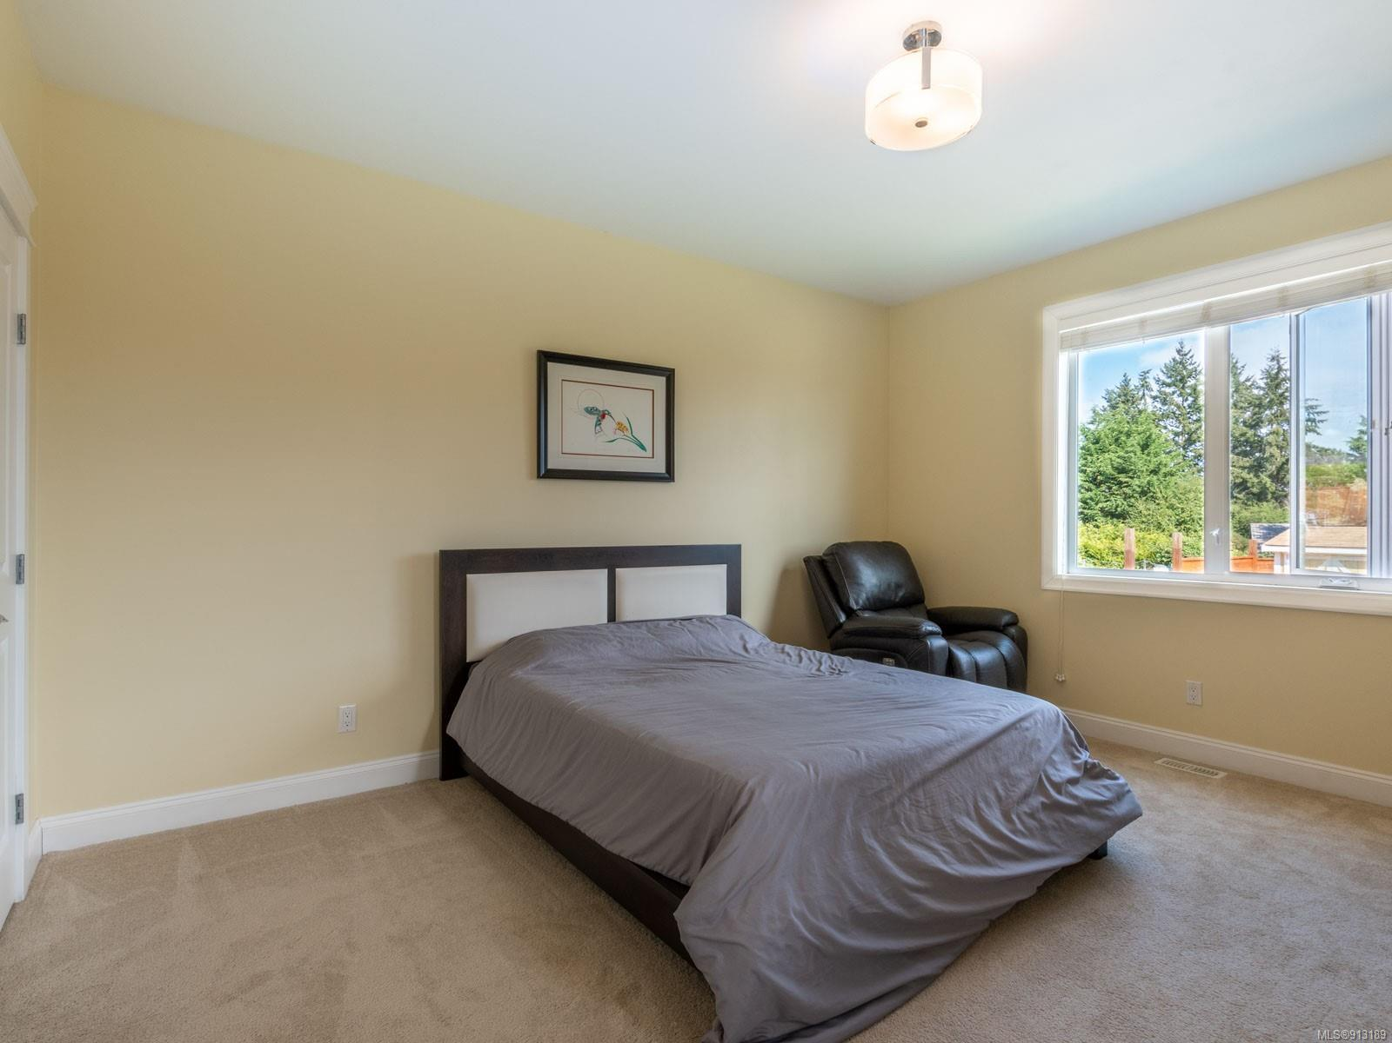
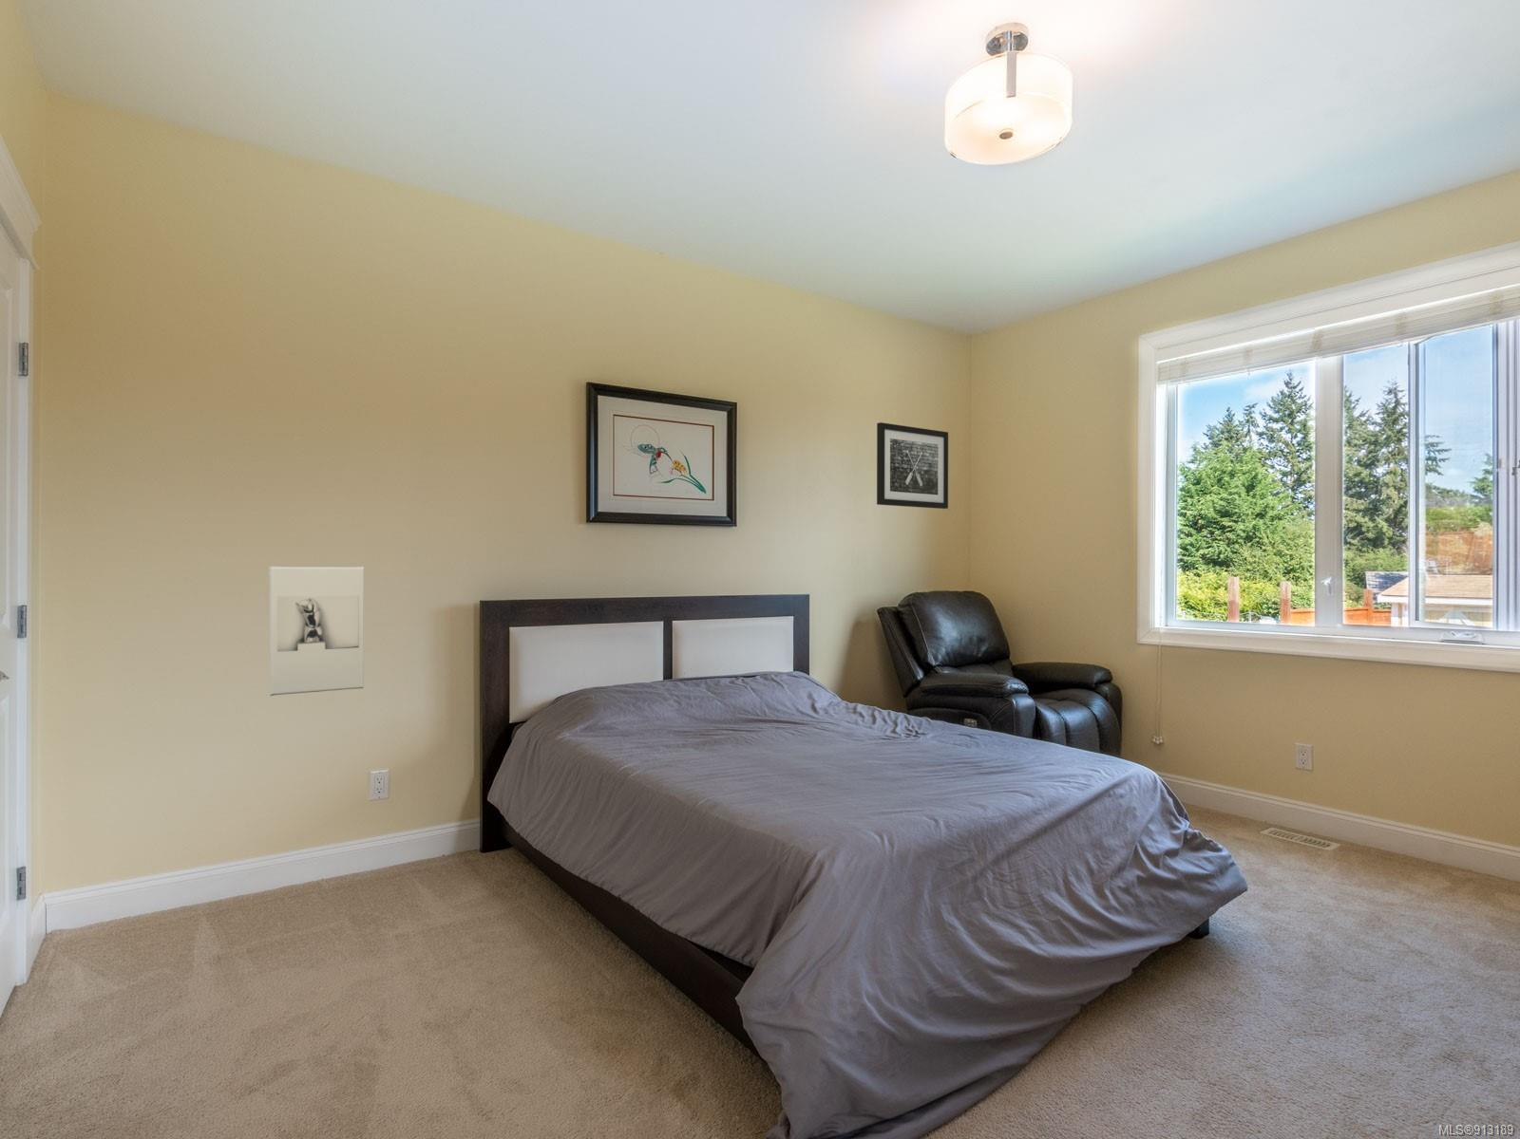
+ wall art (913, 467)
+ wall sculpture (317, 628)
